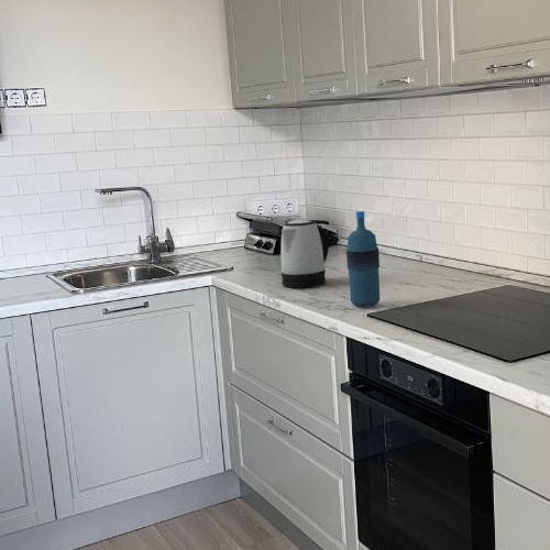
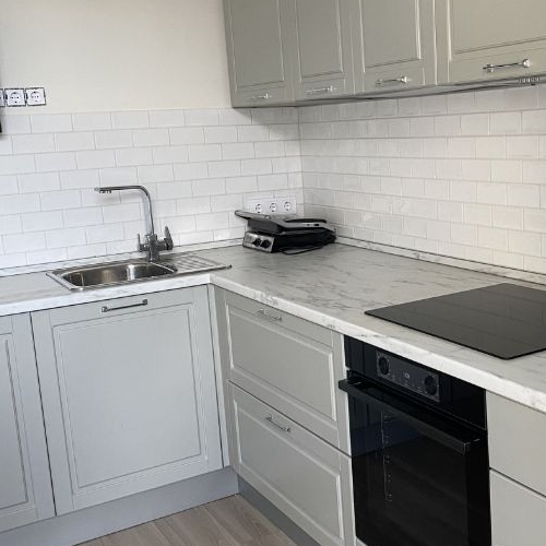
- kettle (306, 251)
- water bottle (362, 258)
